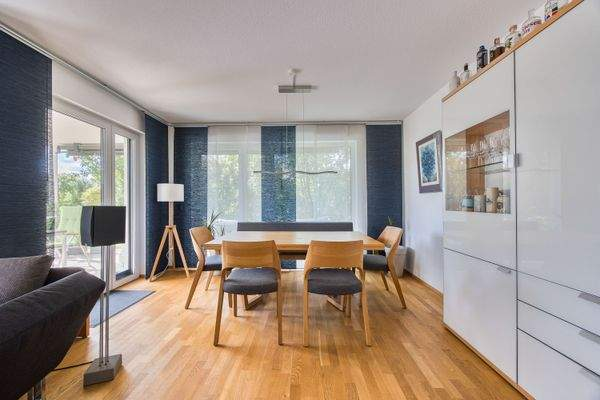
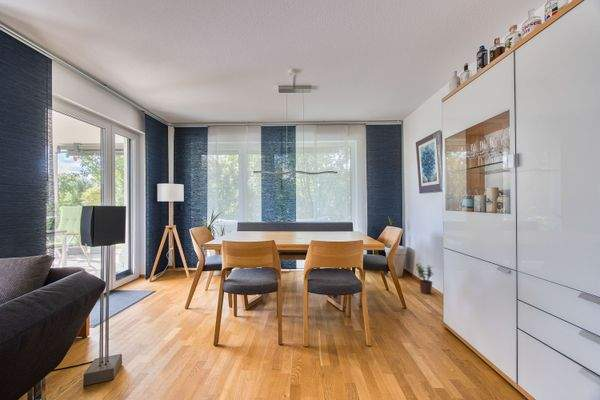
+ potted plant (425, 277)
